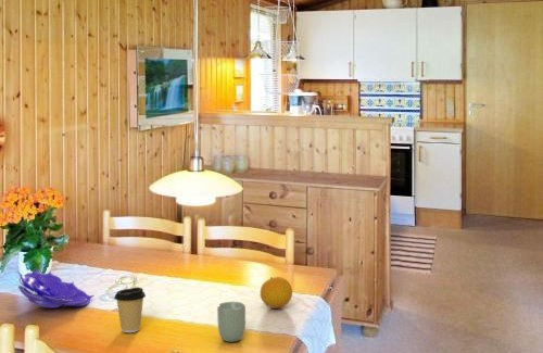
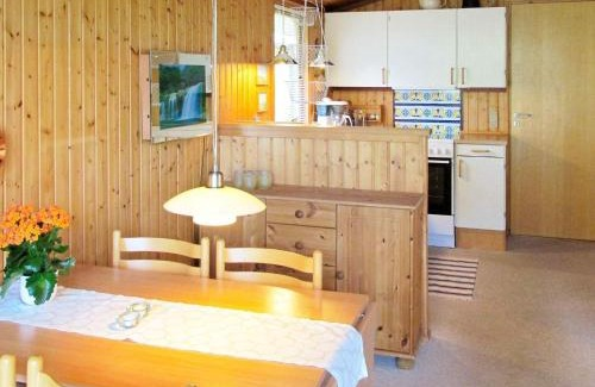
- fruit (276, 292)
- coffee cup (130, 310)
- decorative bowl (52, 288)
- cup (231, 322)
